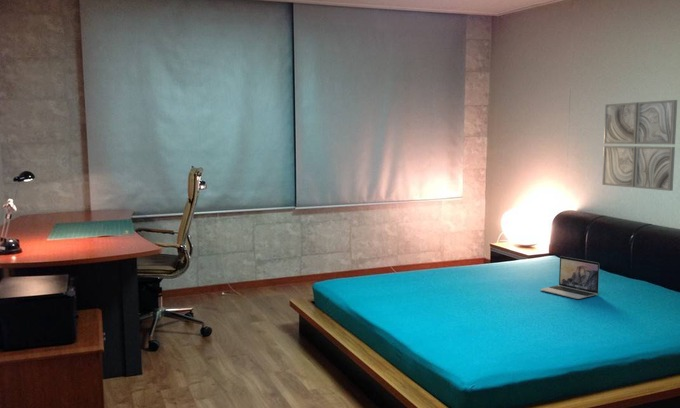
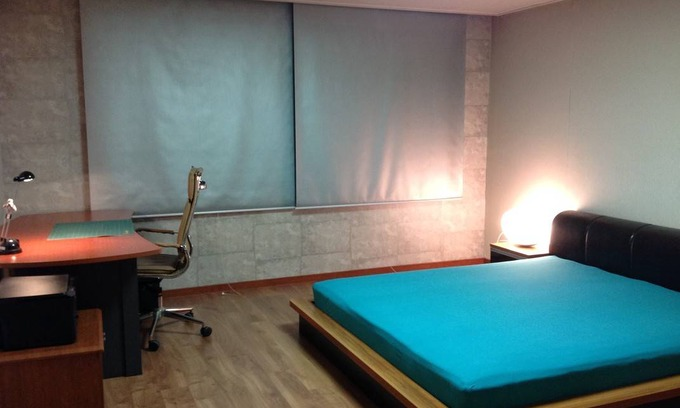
- wall art (637, 146)
- laptop (569, 277)
